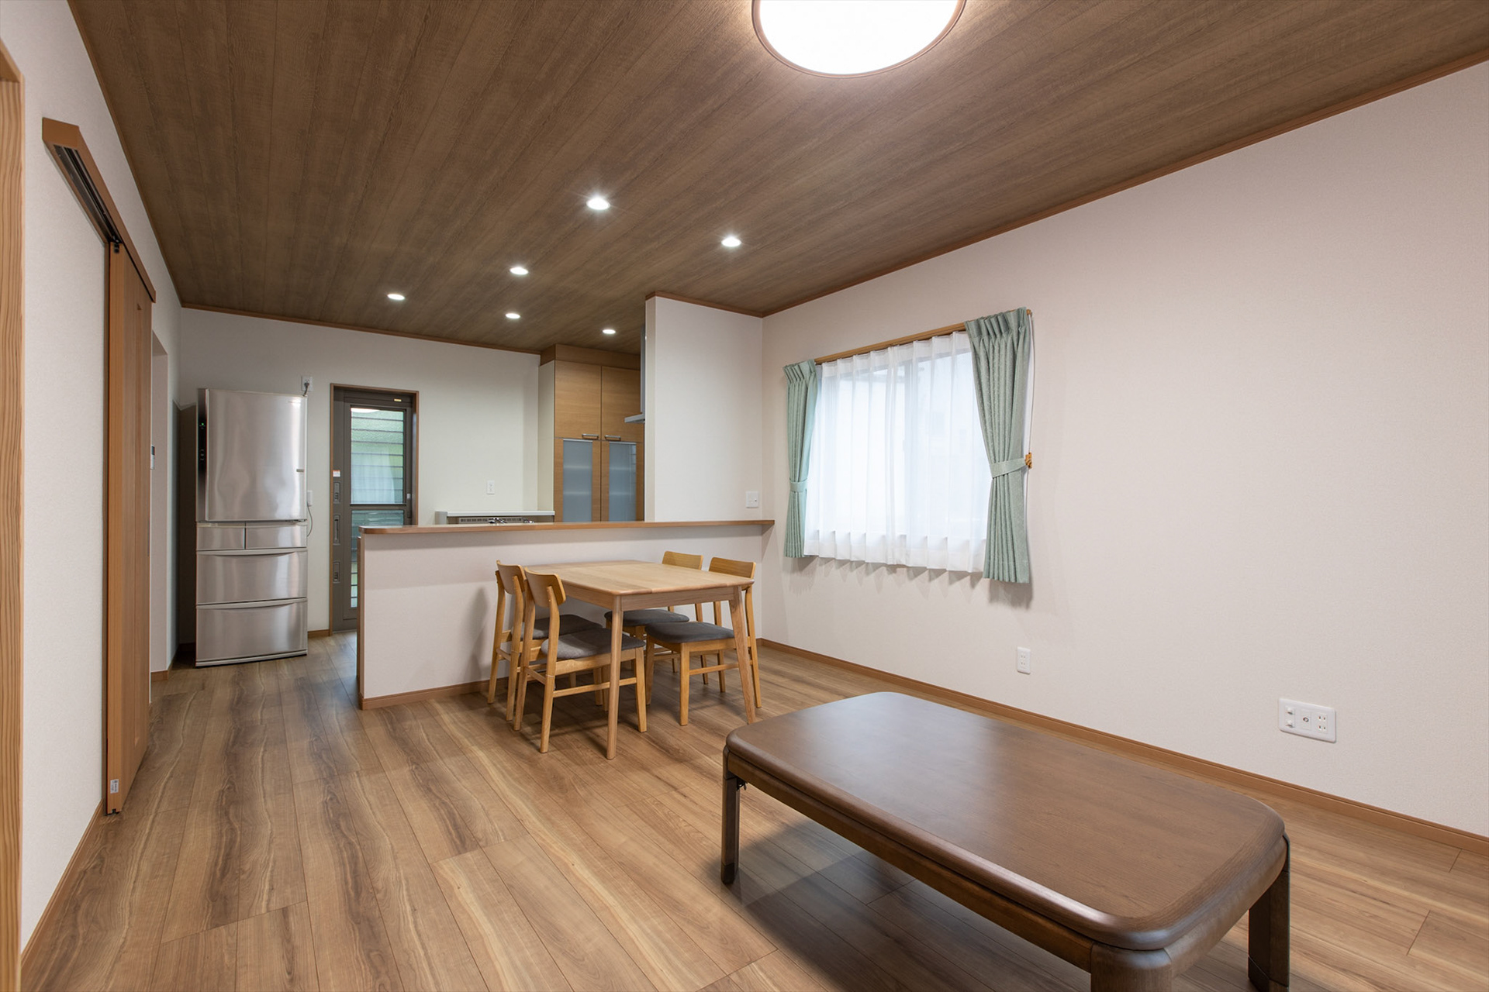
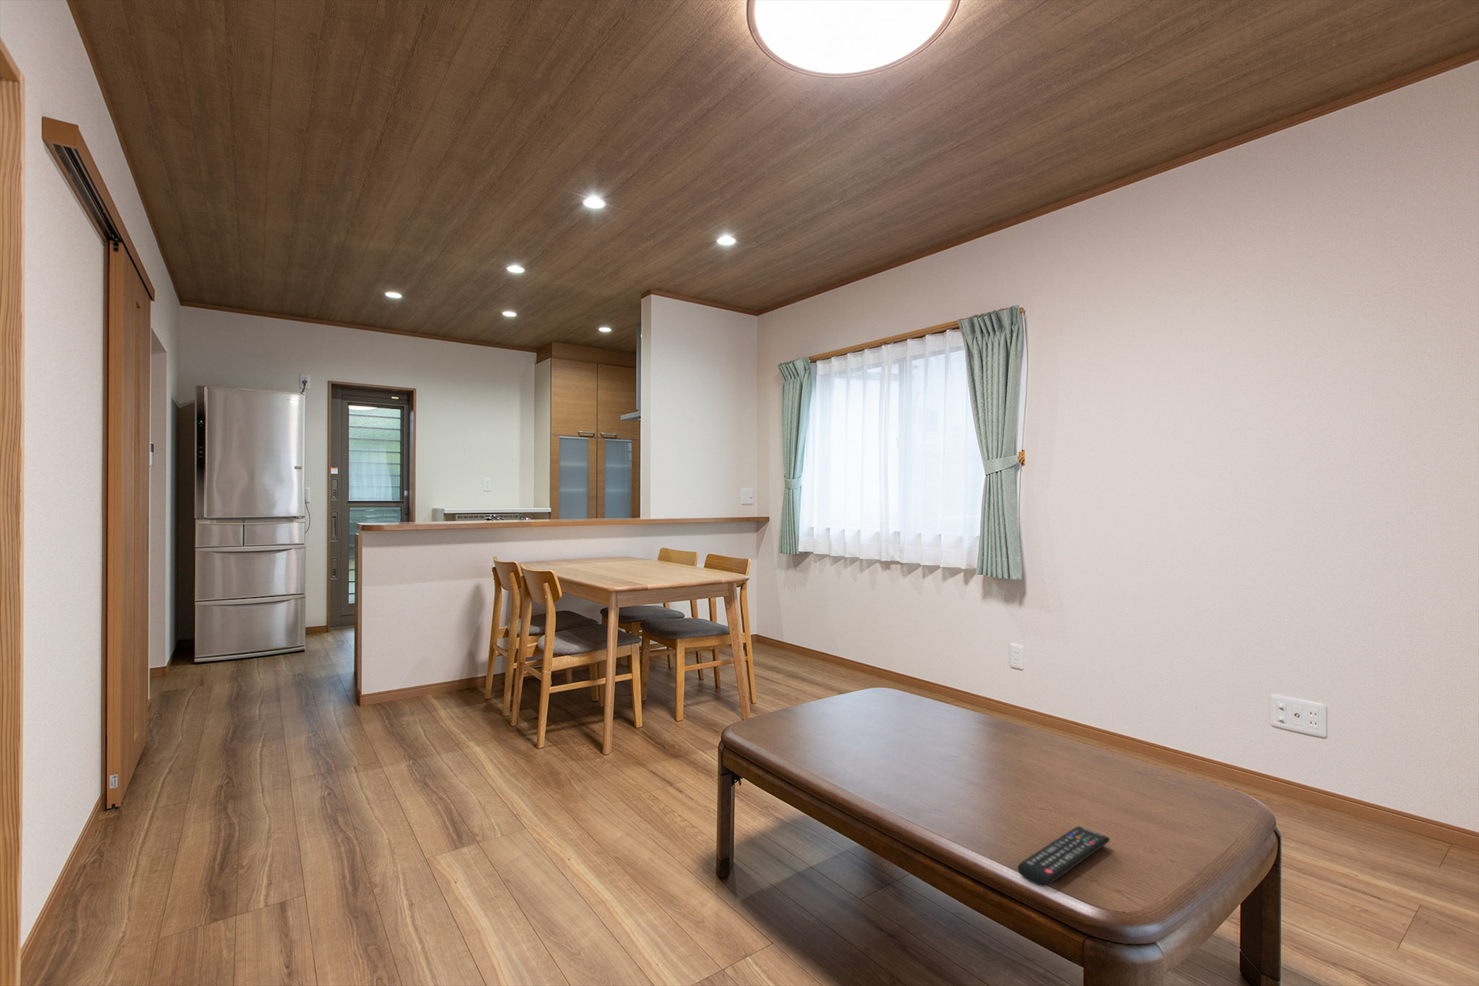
+ remote control (1065, 854)
